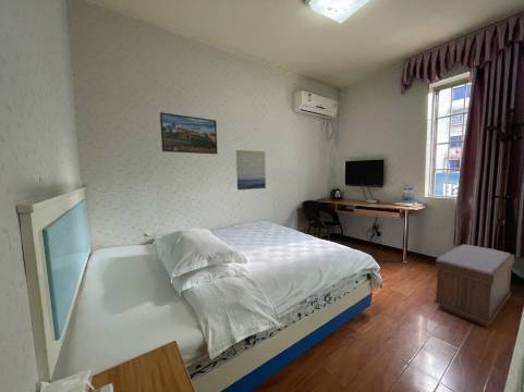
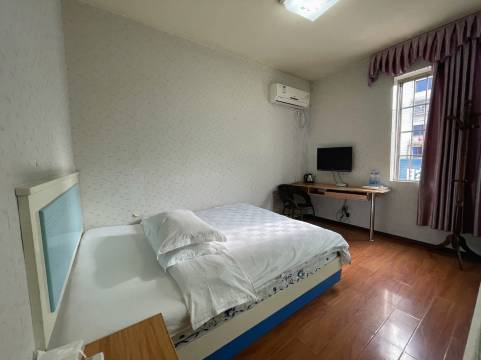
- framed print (191, 134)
- wall art (251, 170)
- bench (474, 279)
